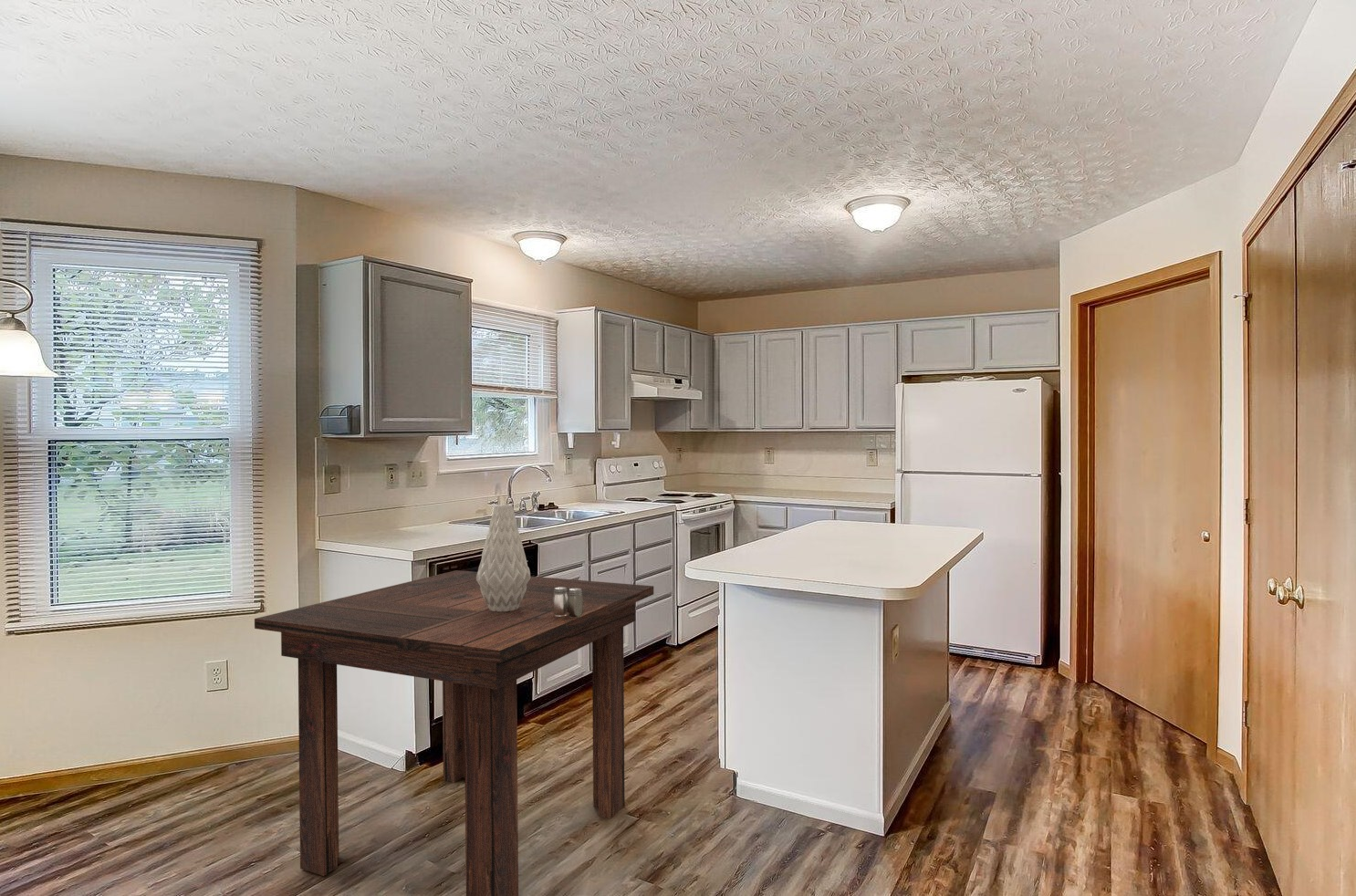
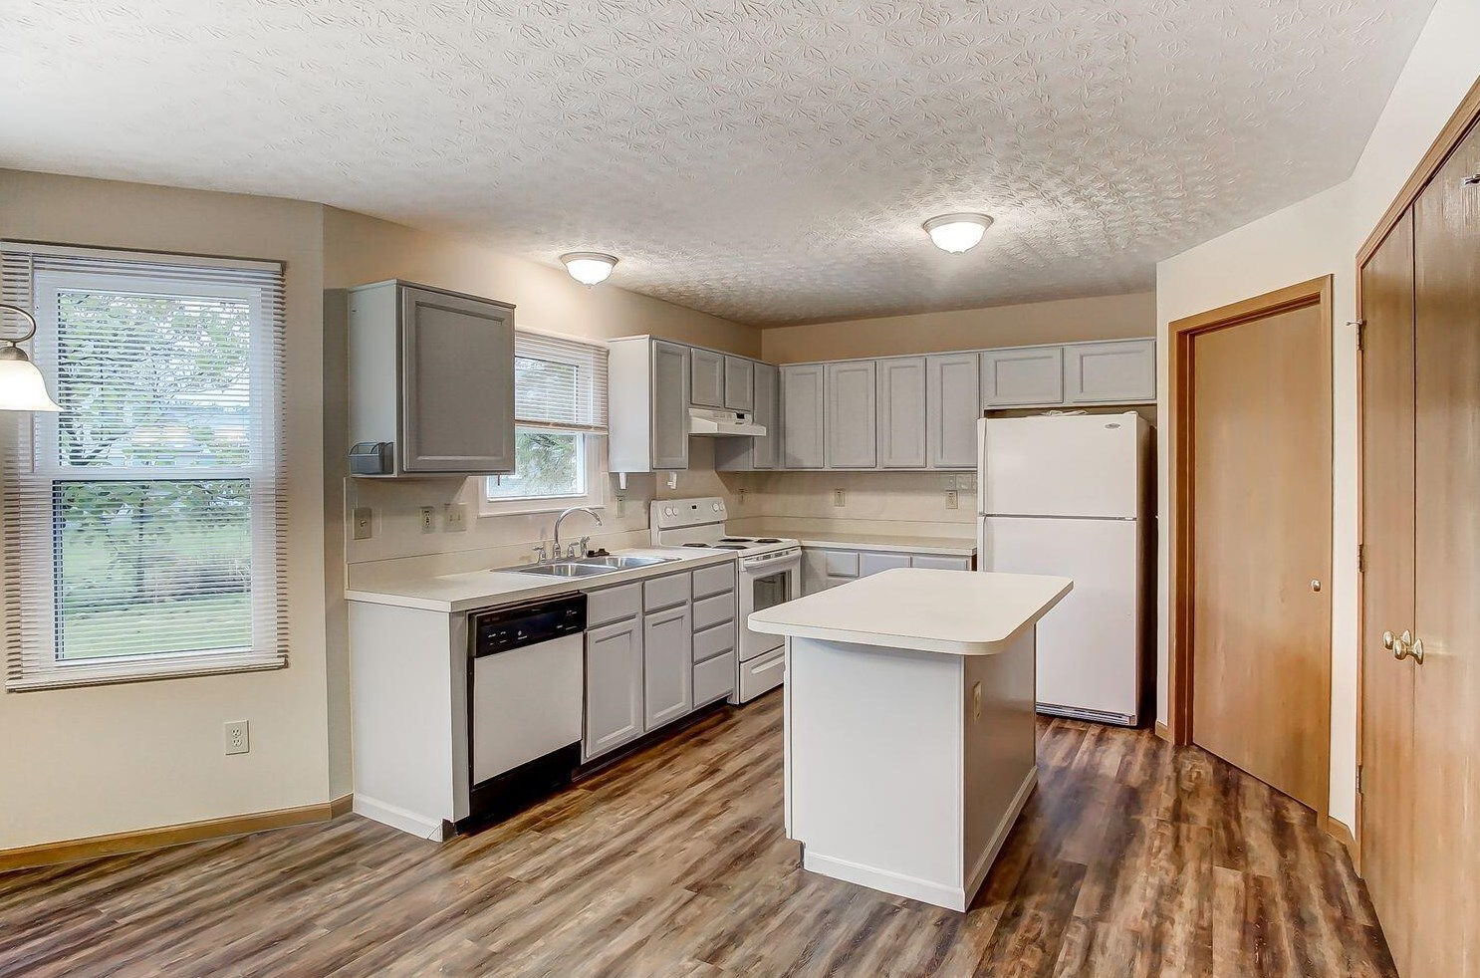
- salt and pepper shaker (568, 600)
- vase (503, 556)
- dining table (474, 717)
